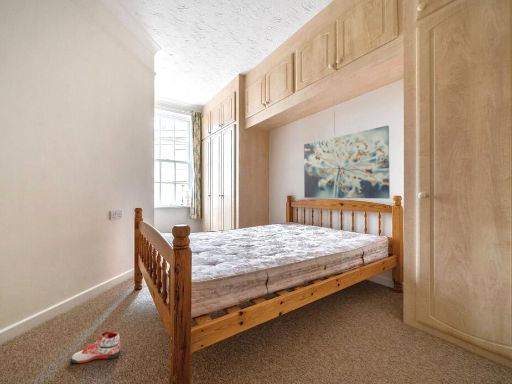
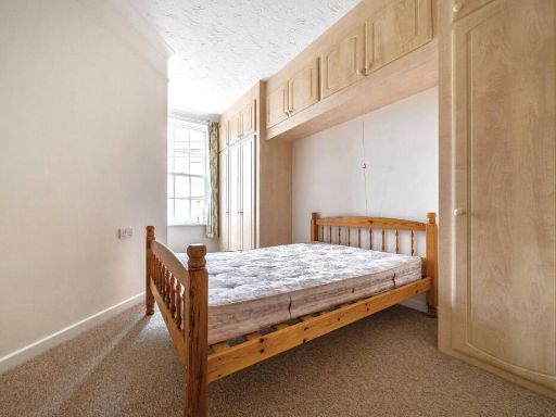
- wall art (340, 167)
- sneaker (96, 345)
